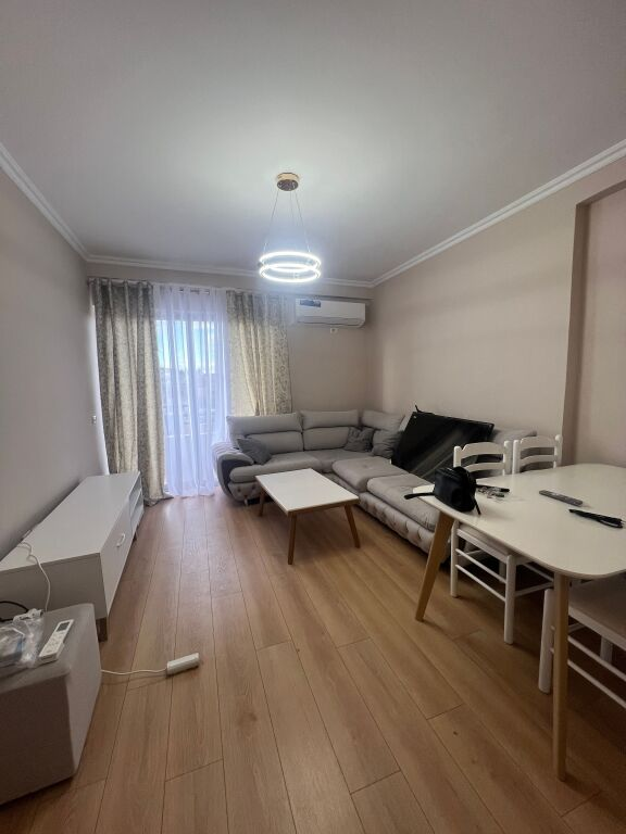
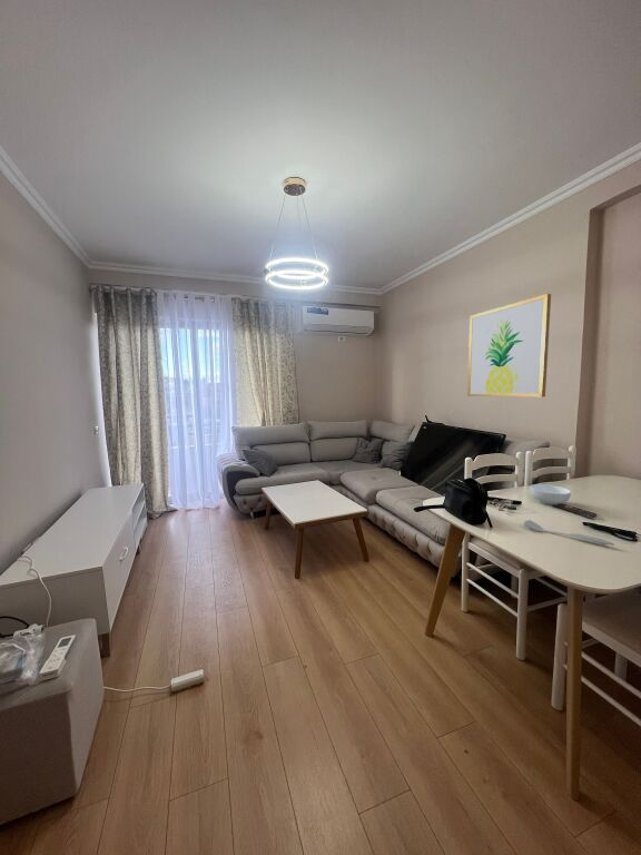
+ spatula (565, 533)
+ cereal bowl (549, 495)
+ wall art (503, 352)
